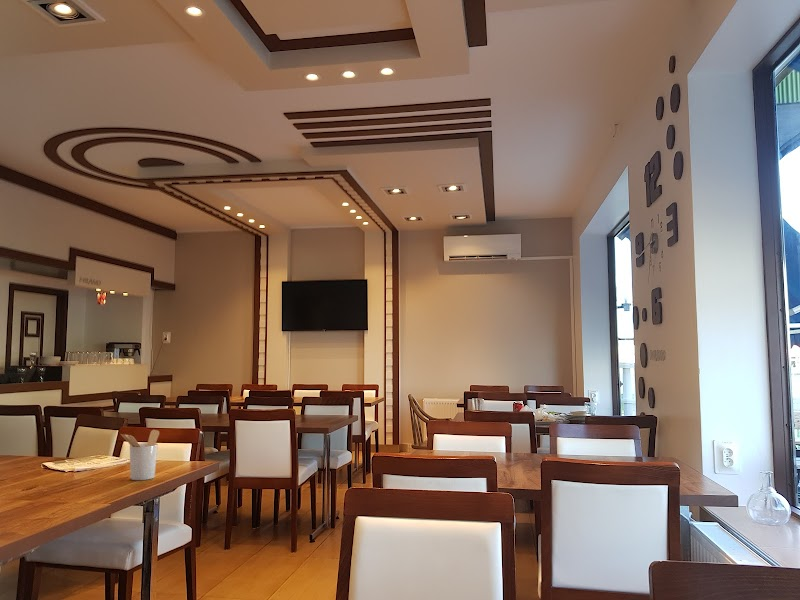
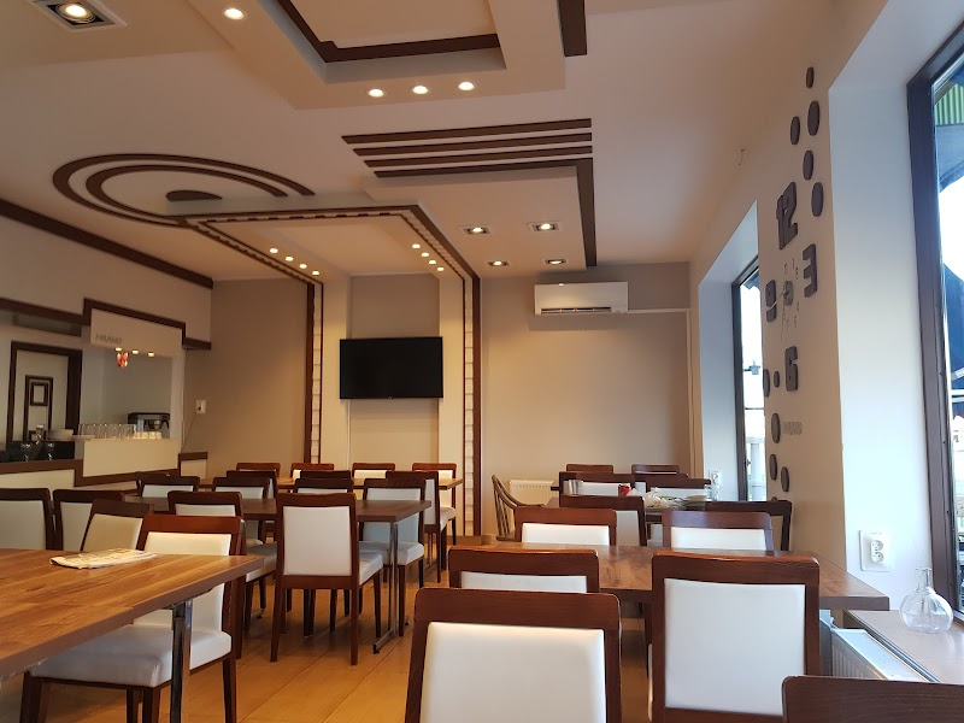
- utensil holder (138, 454)
